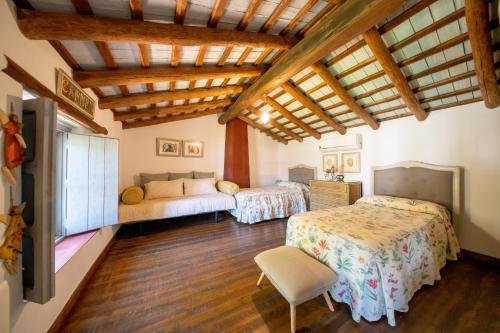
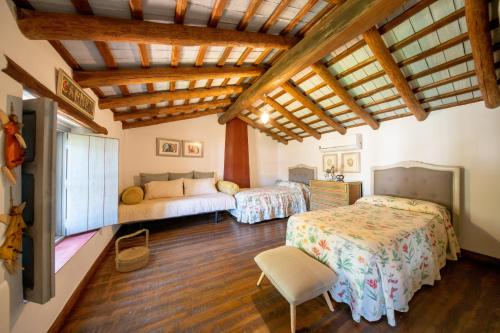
+ woven basket (133, 248)
